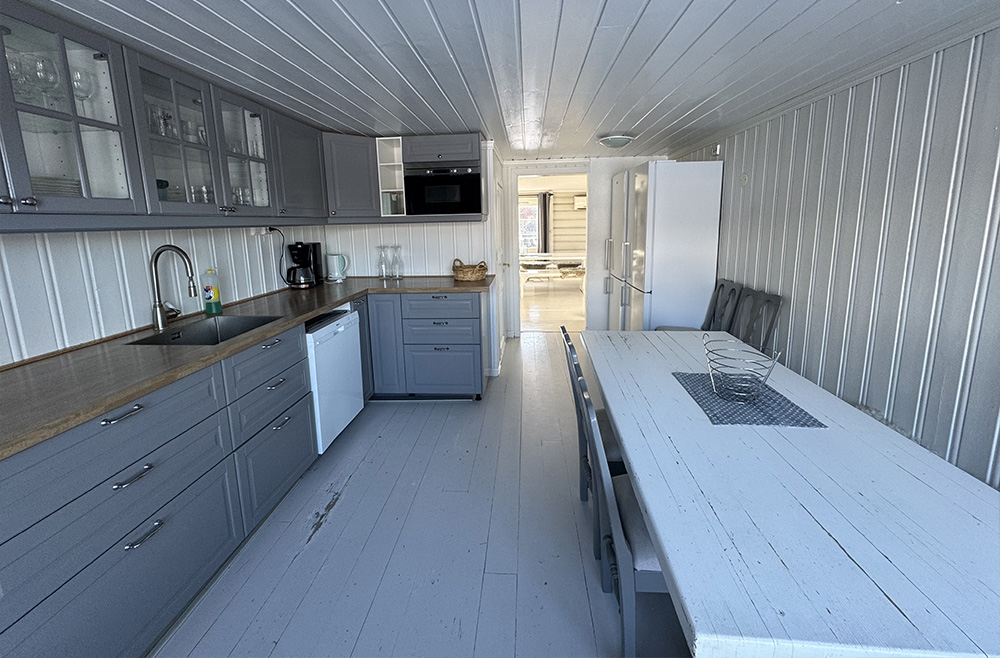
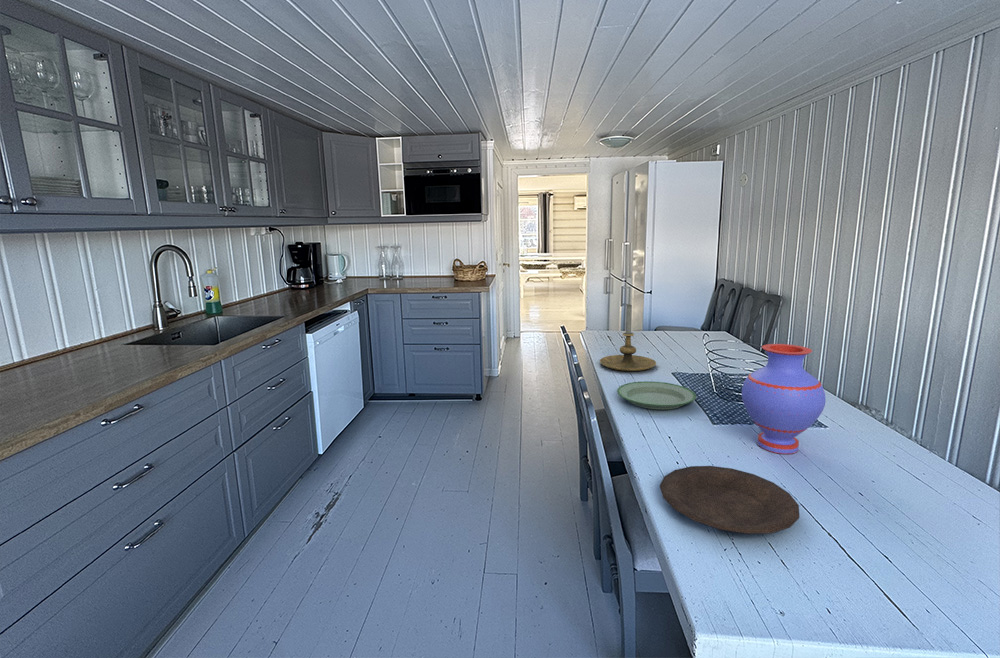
+ plate (725, 500)
+ candle holder (628, 334)
+ plate (655, 396)
+ vase (781, 398)
